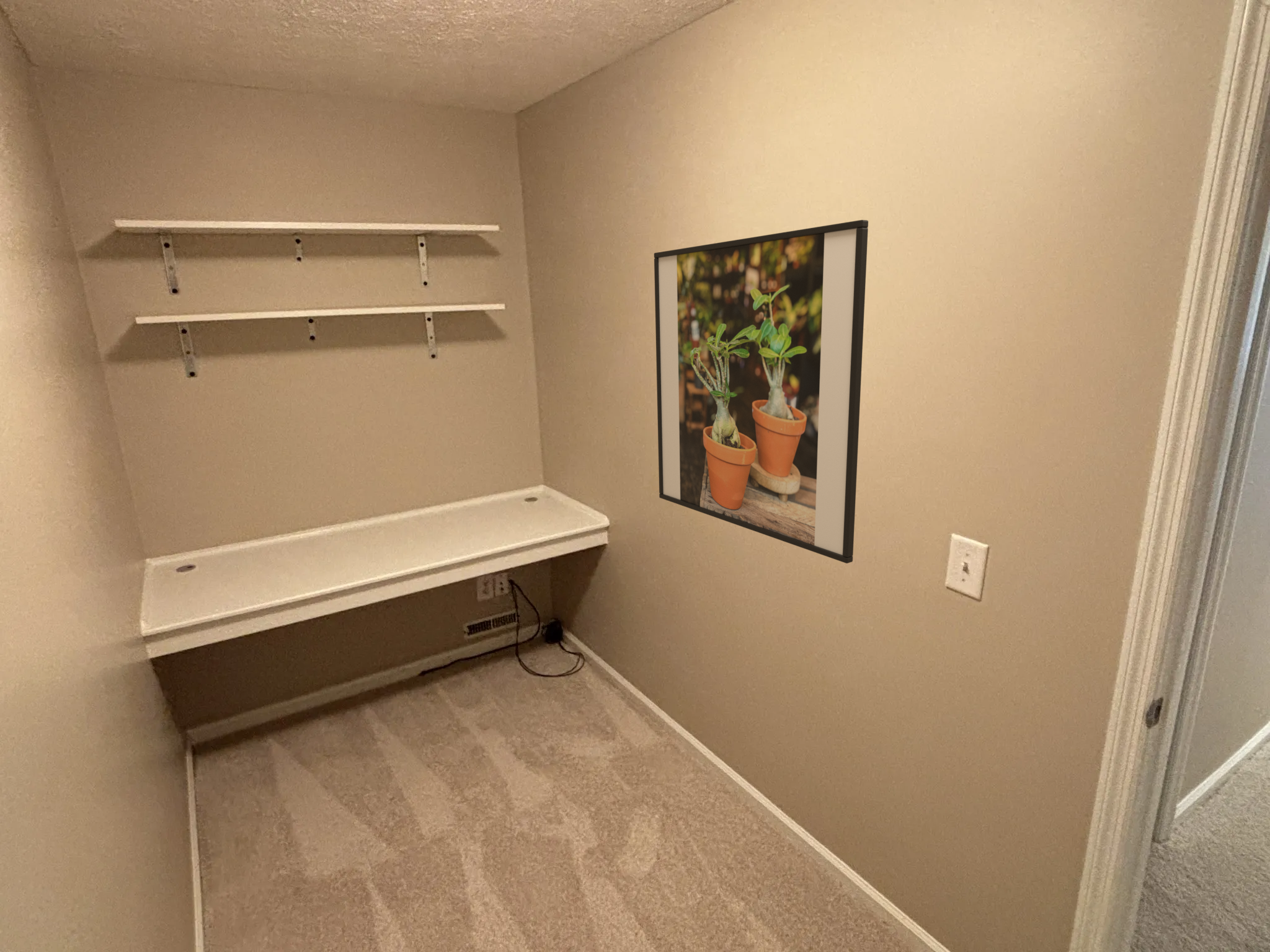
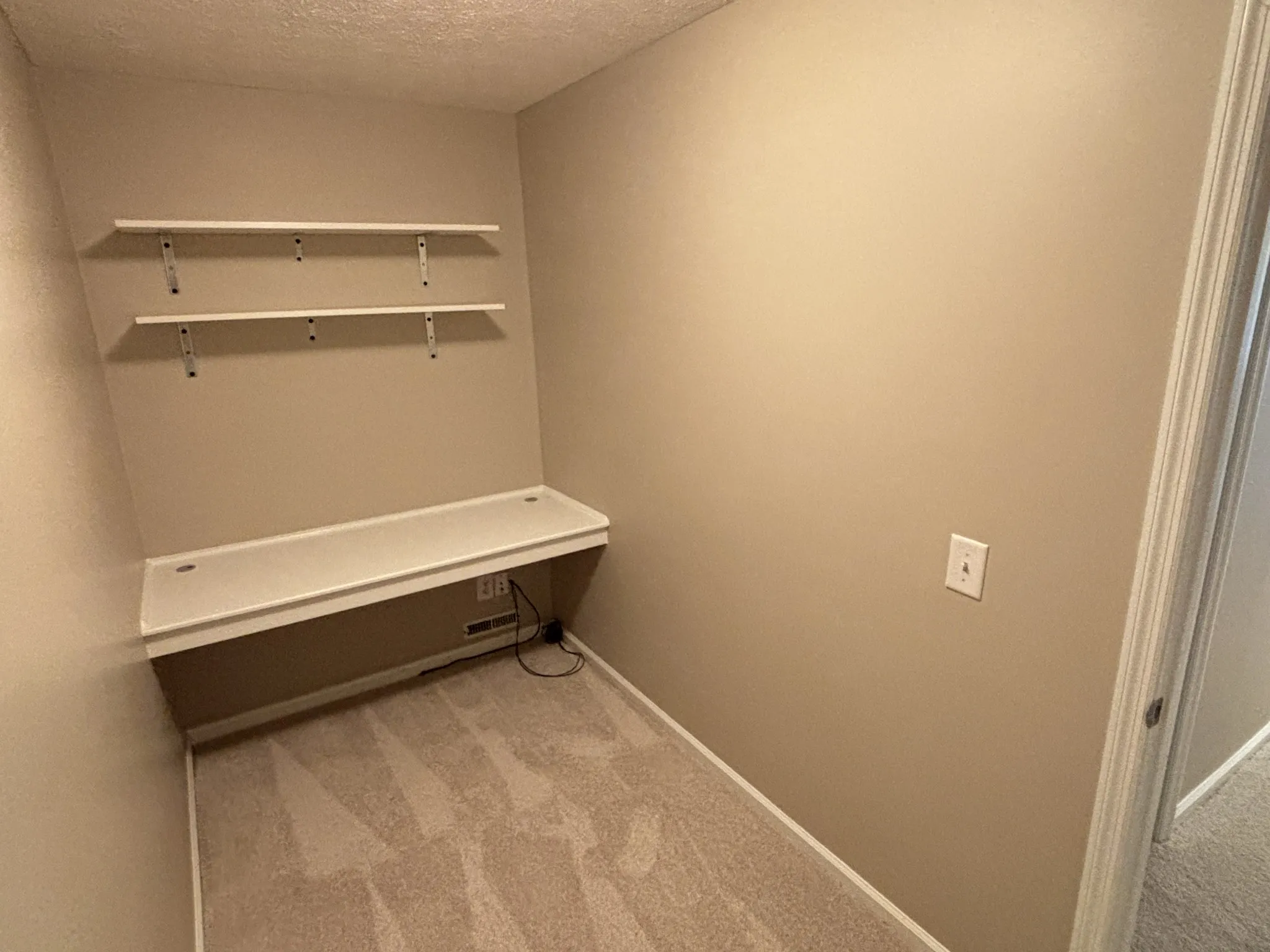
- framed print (741, 389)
